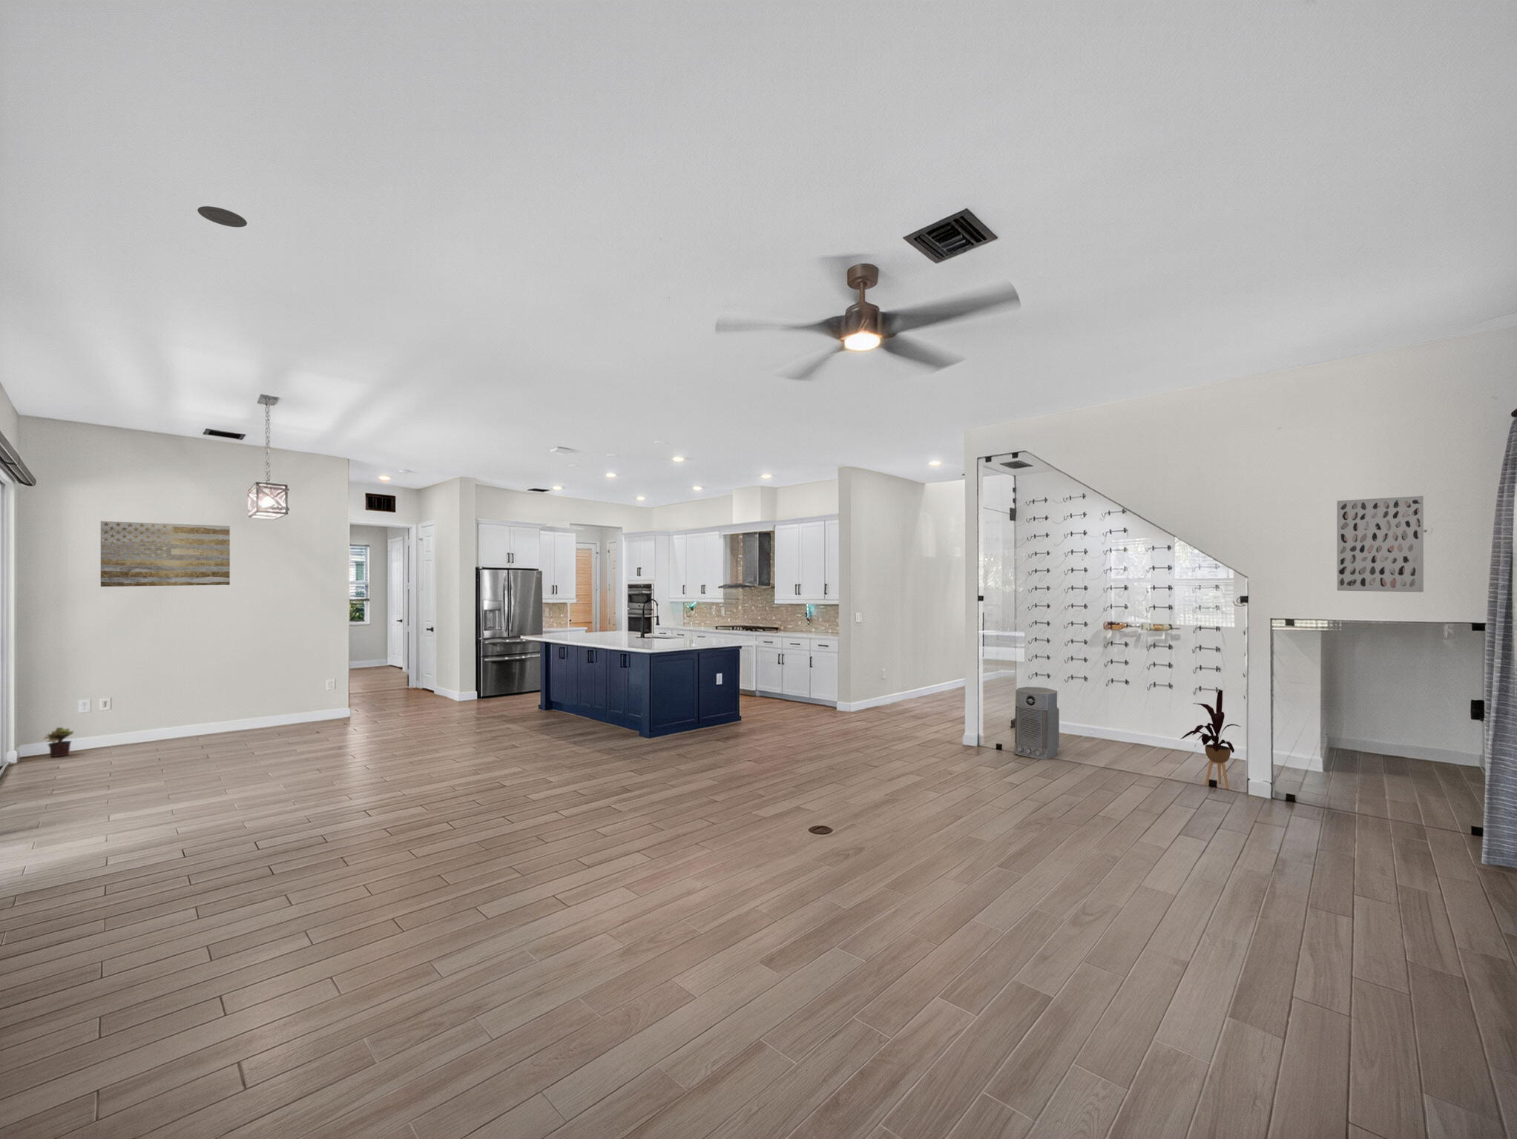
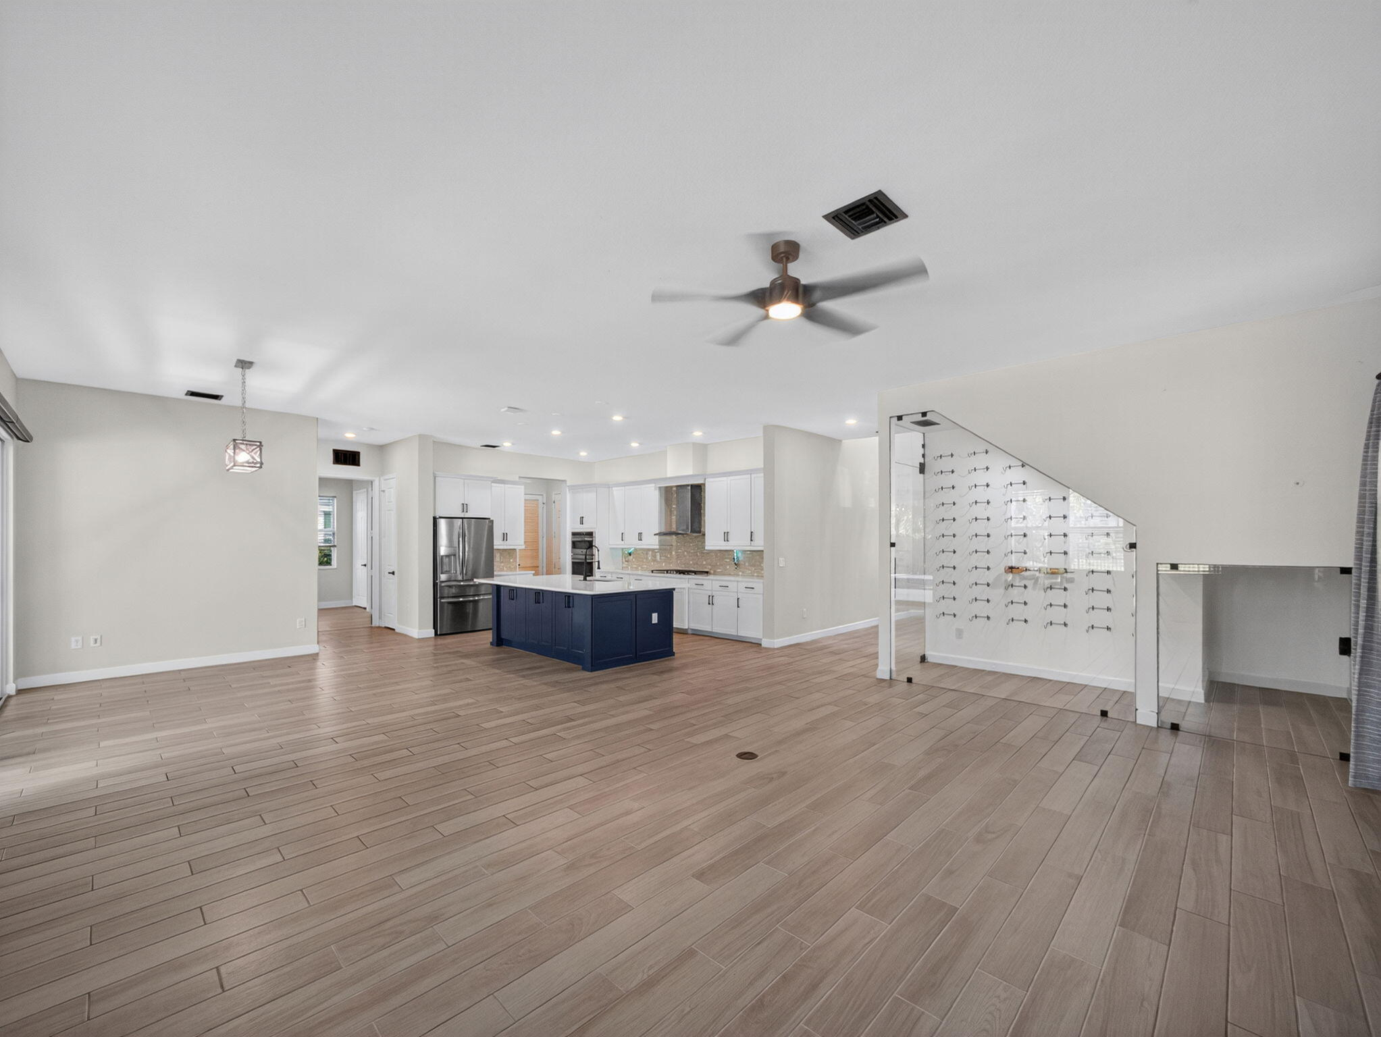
- wall art (1378, 544)
- air purifier (1037, 721)
- potted plant (59, 741)
- wall art (169, 555)
- recessed light (223, 214)
- house plant (1211, 736)
